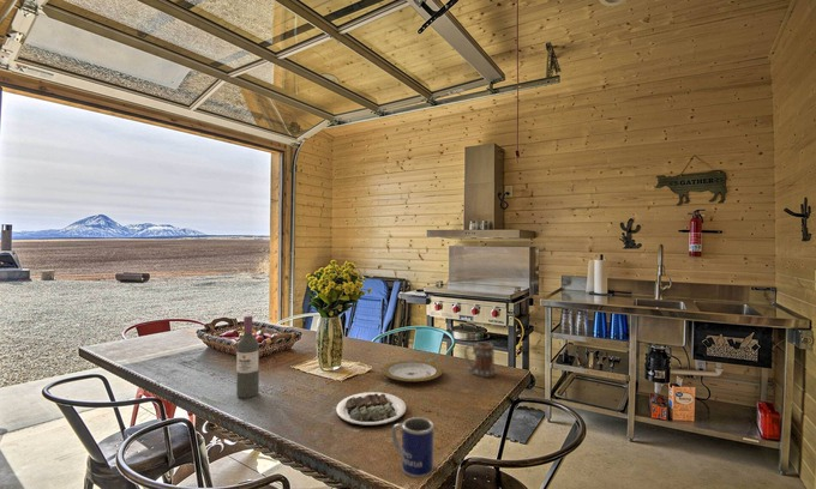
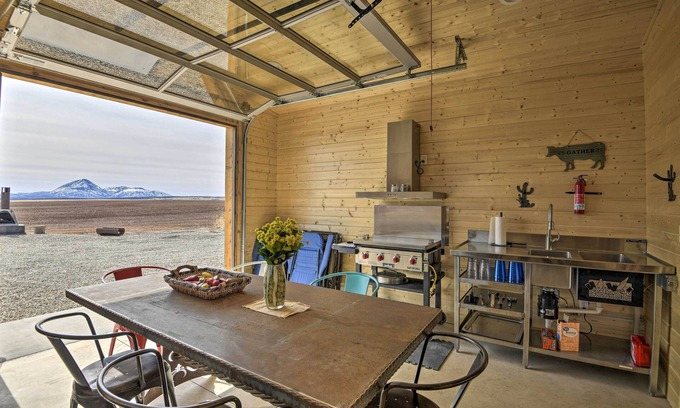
- mug (410, 443)
- wine bottle (247, 355)
- mug (479, 358)
- plate (412, 372)
- plate (371, 406)
